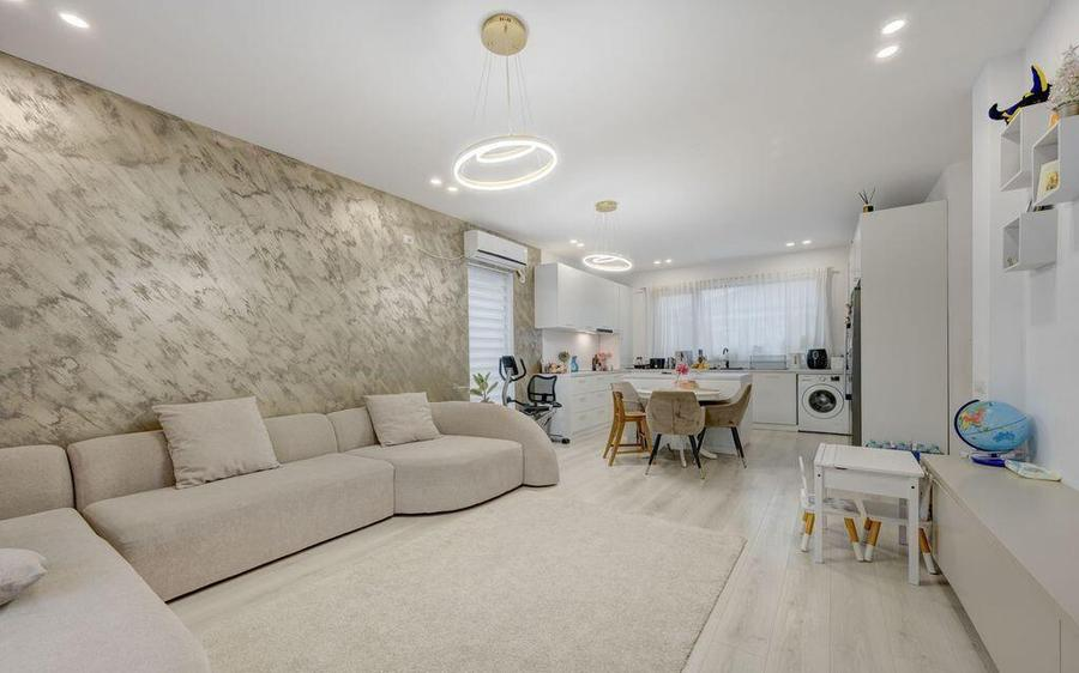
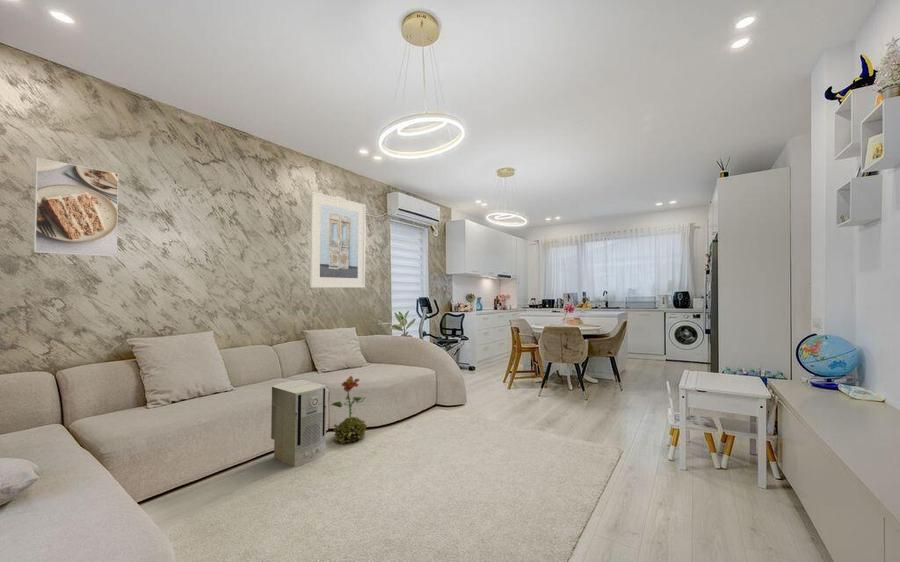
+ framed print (78, 210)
+ decorative plant (349, 407)
+ air purifier (298, 420)
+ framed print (339, 243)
